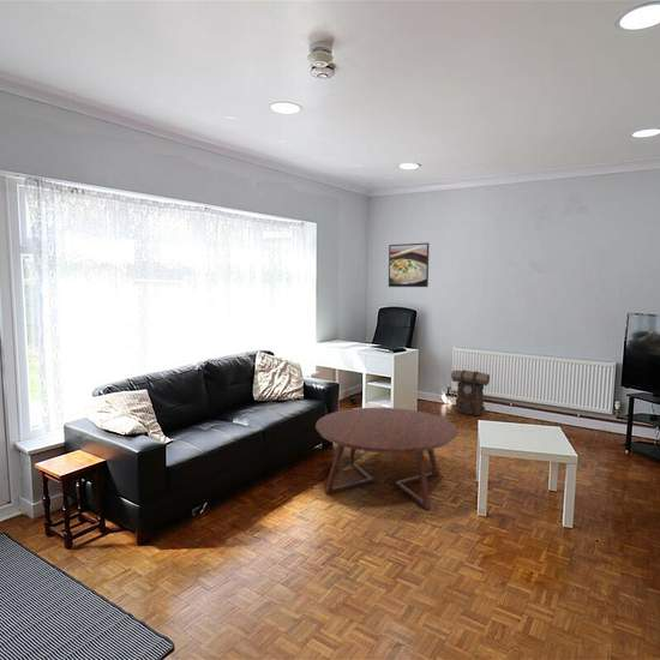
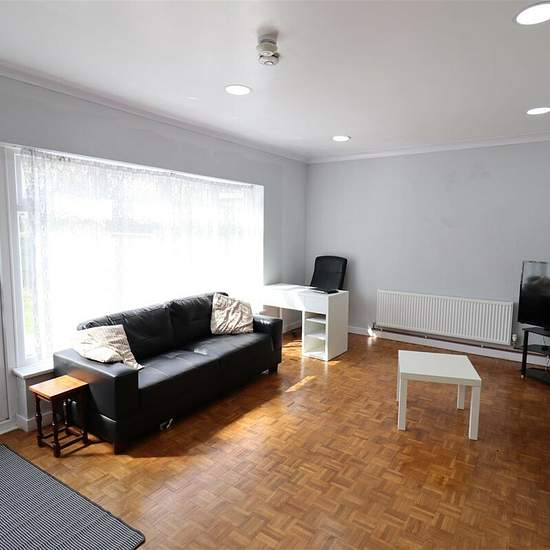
- coffee table (384, 451)
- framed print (408, 265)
- backpack (472, 391)
